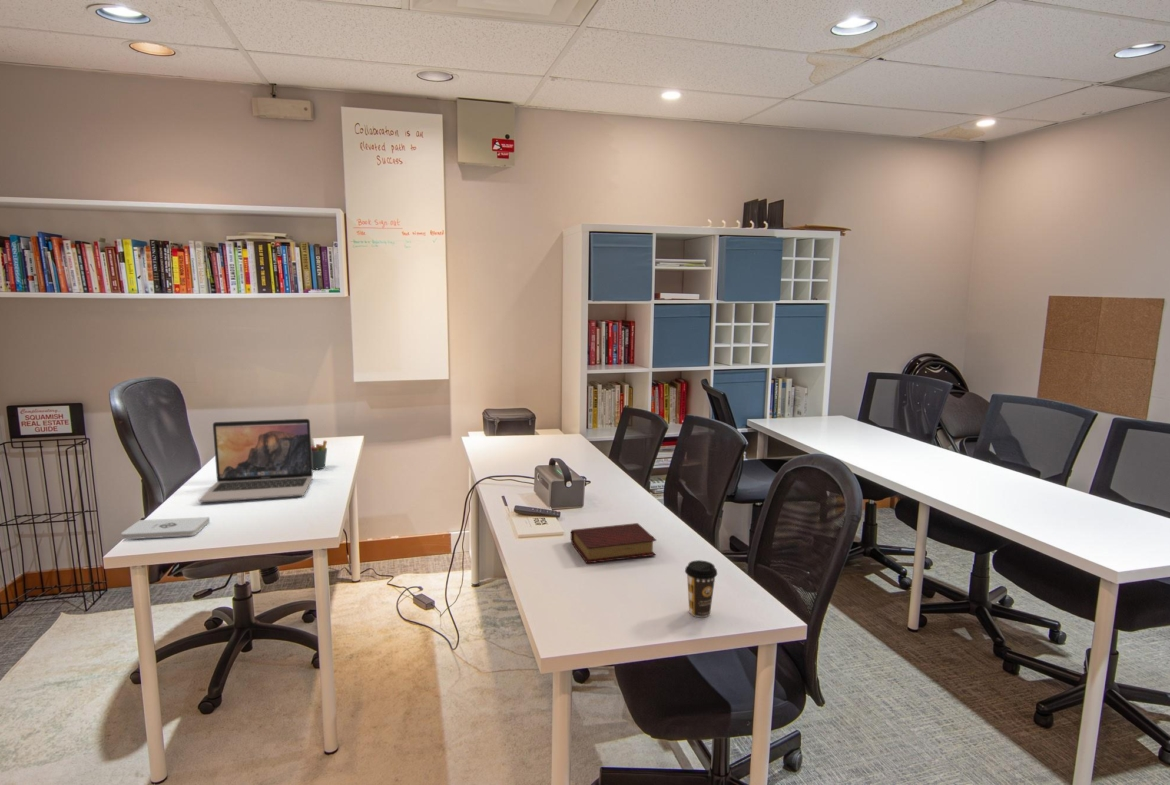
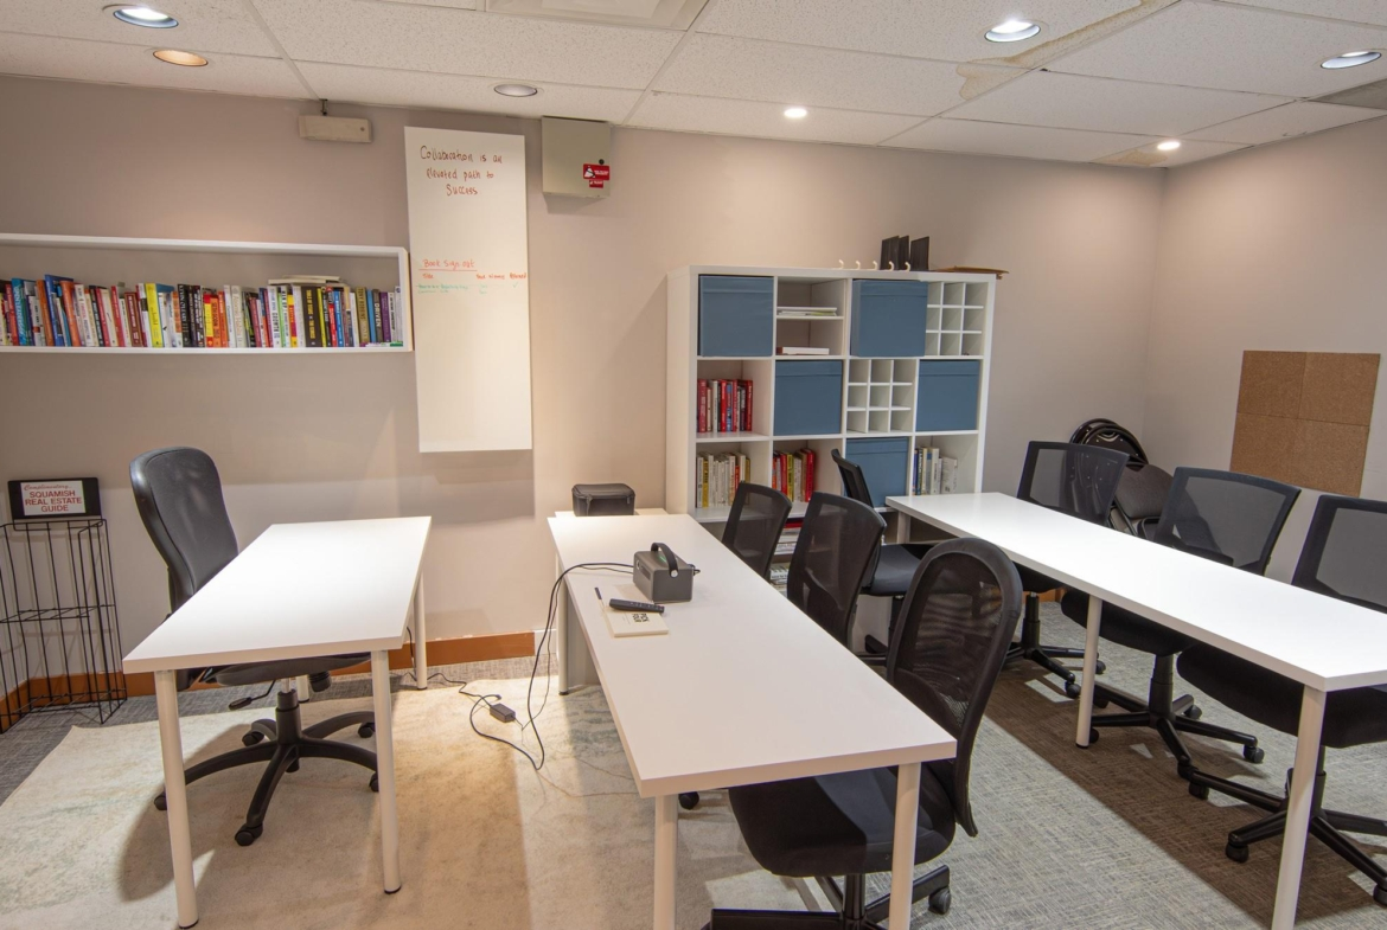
- book (612, 541)
- coffee cup (700, 589)
- pen holder (317, 453)
- notepad (166, 527)
- laptop (257, 458)
